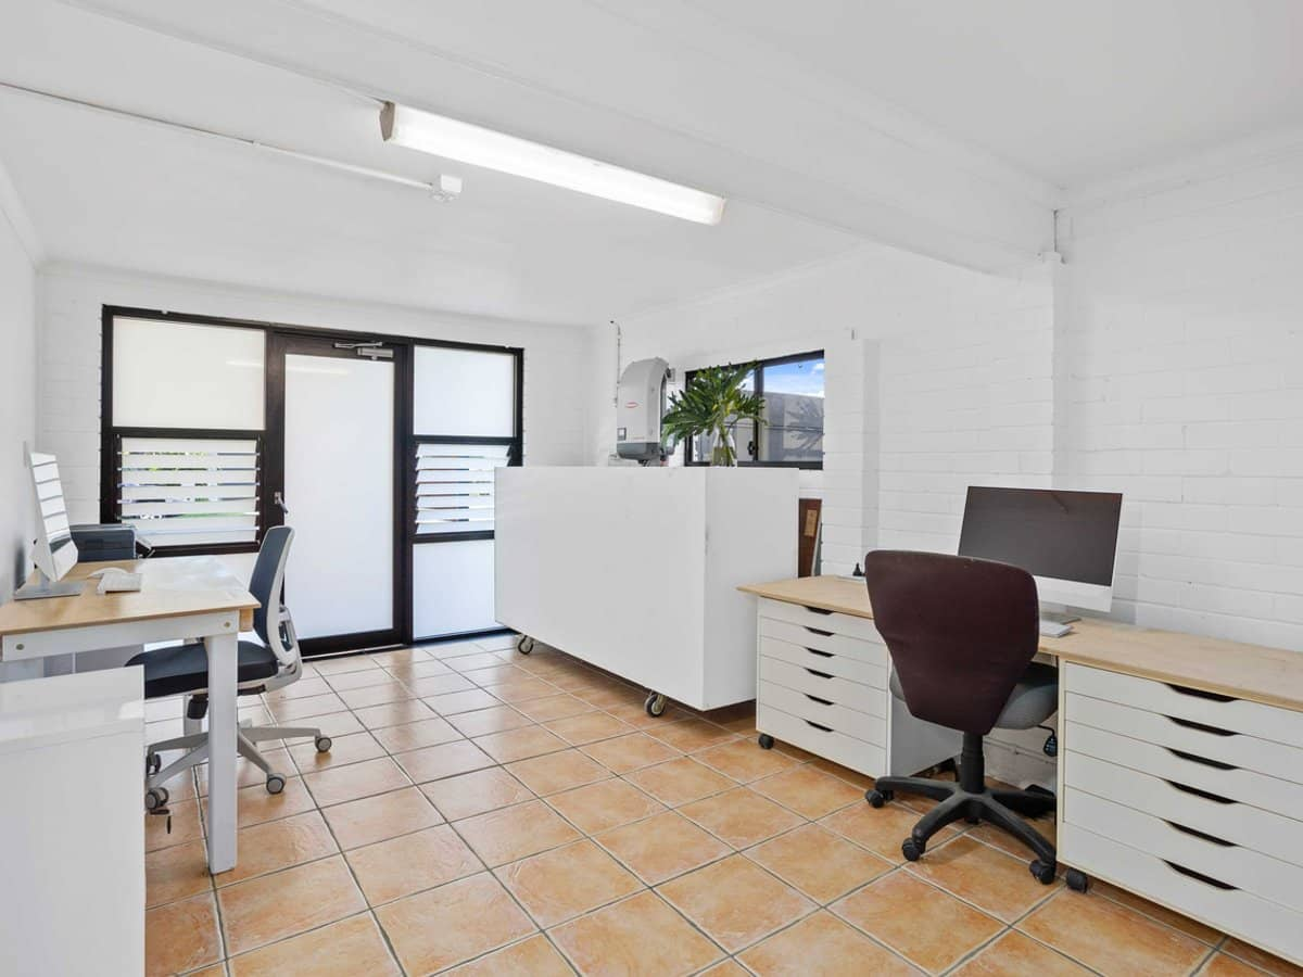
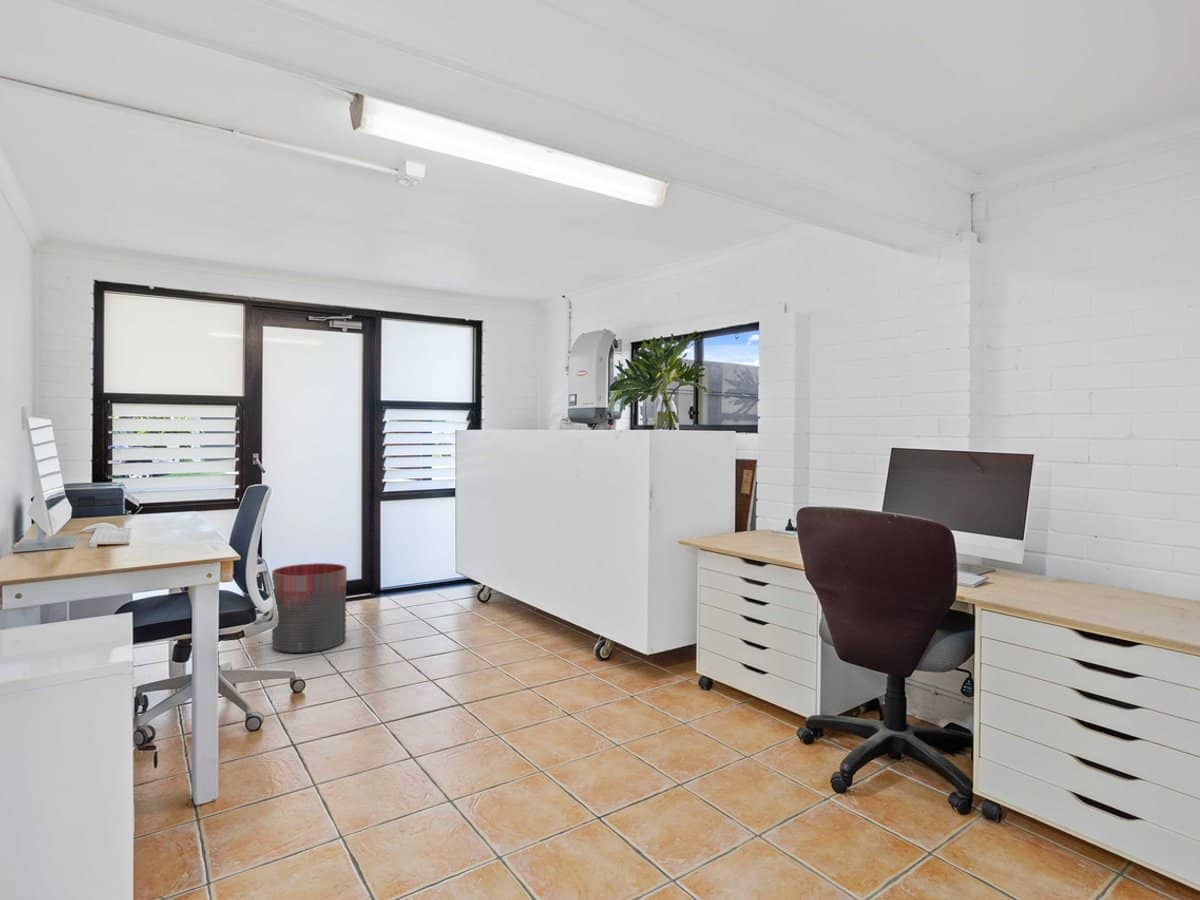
+ trash can (309, 606)
